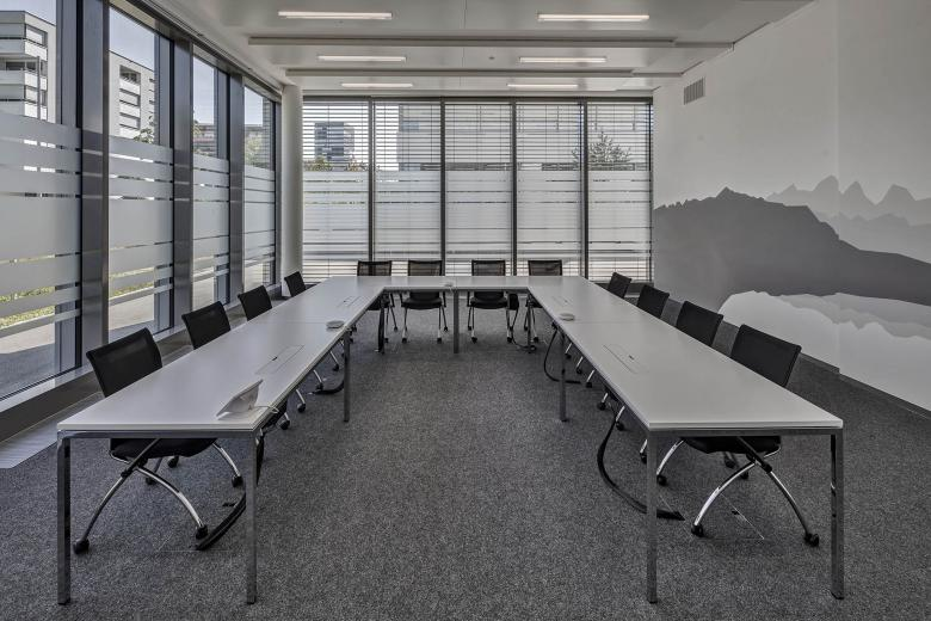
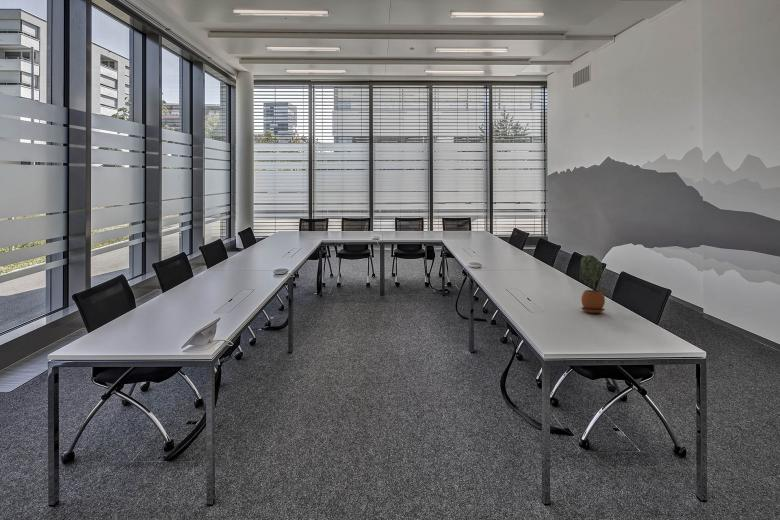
+ potted plant (592, 283)
